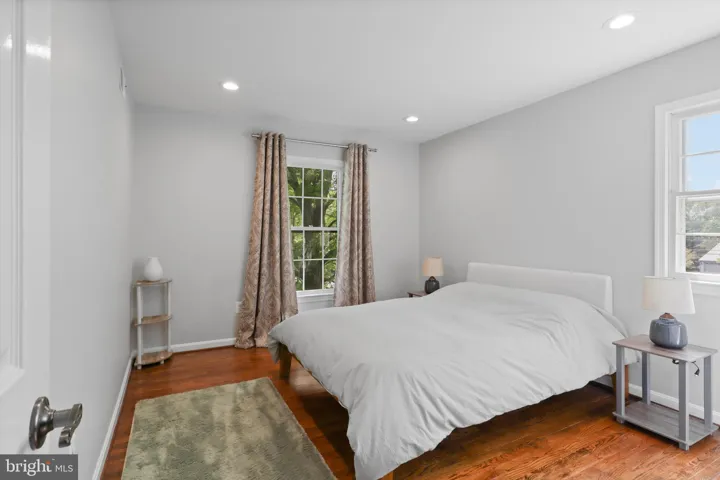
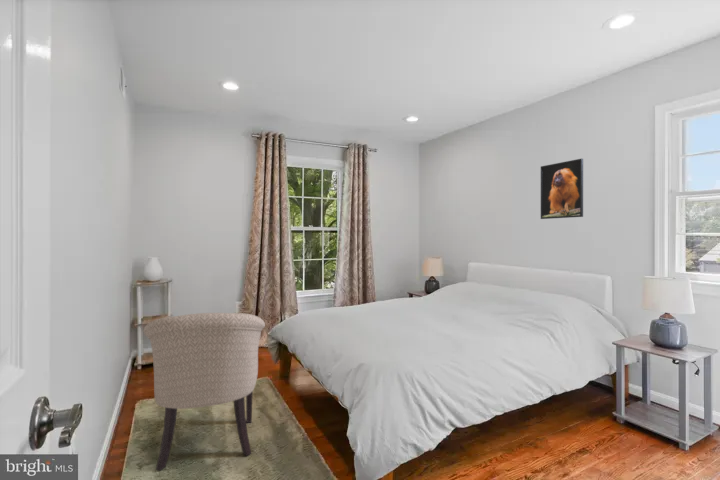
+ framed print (560, 190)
+ chair (207, 376)
